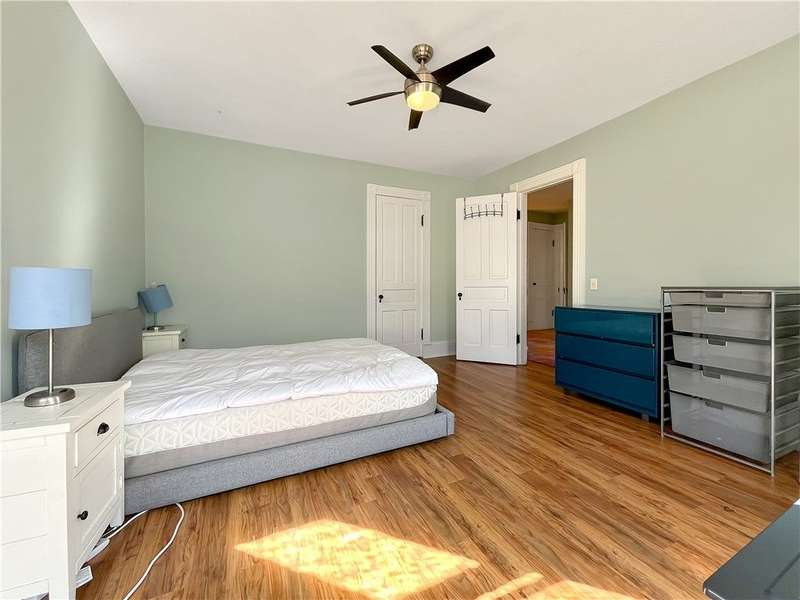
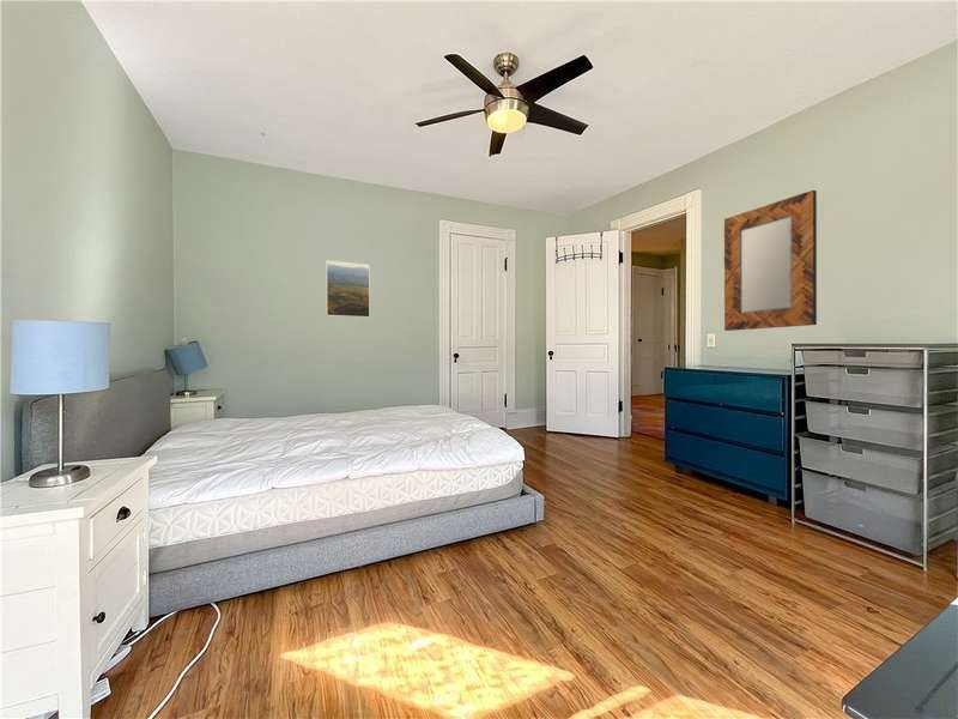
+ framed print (347, 289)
+ home mirror (765, 266)
